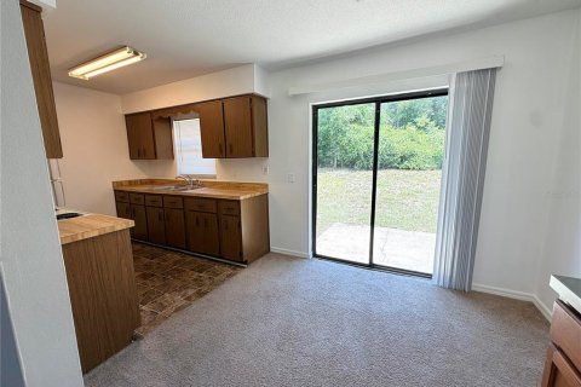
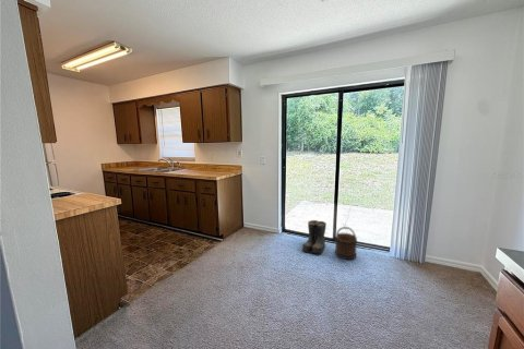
+ boots (314, 236)
+ bucket (346, 240)
